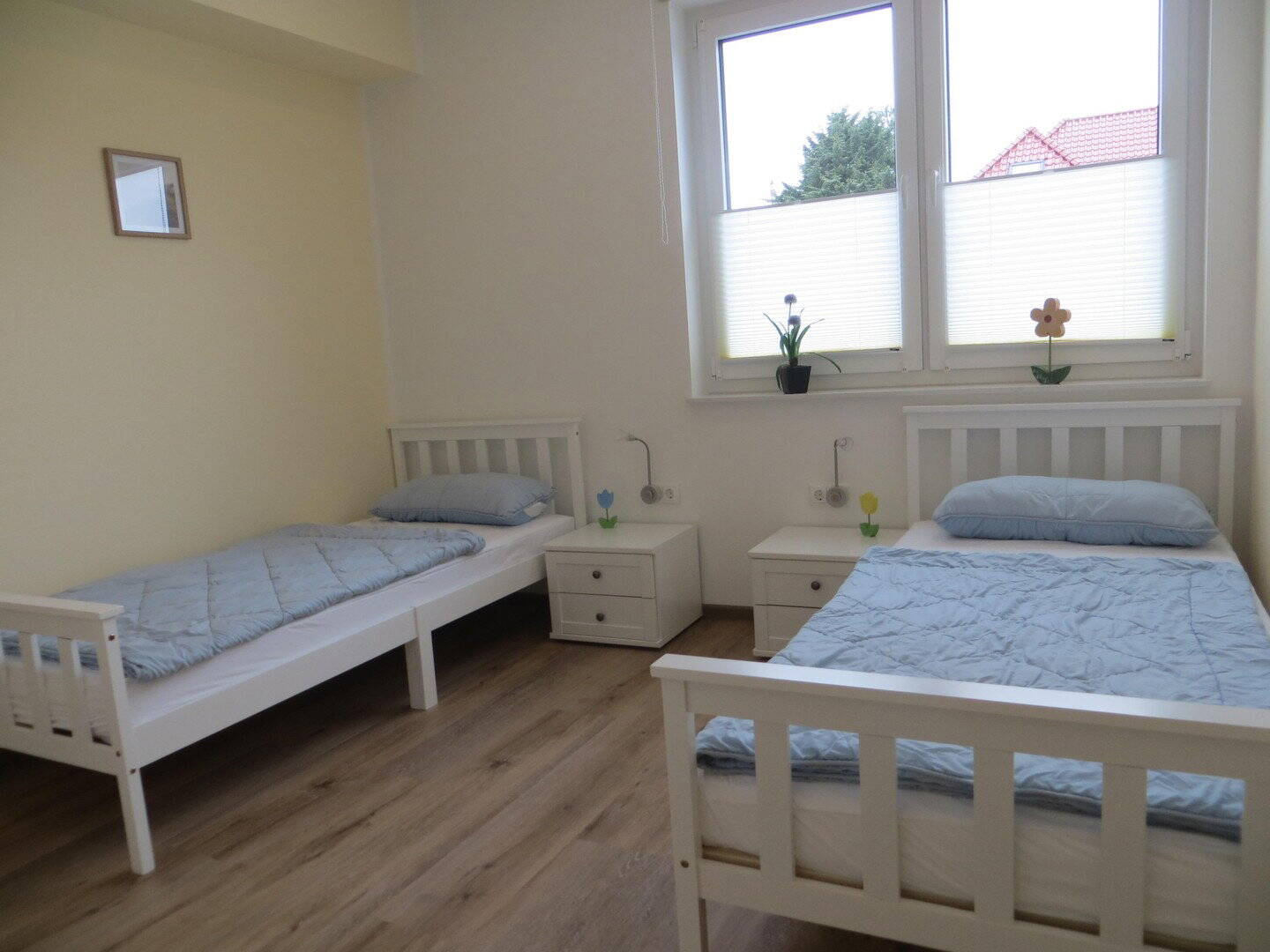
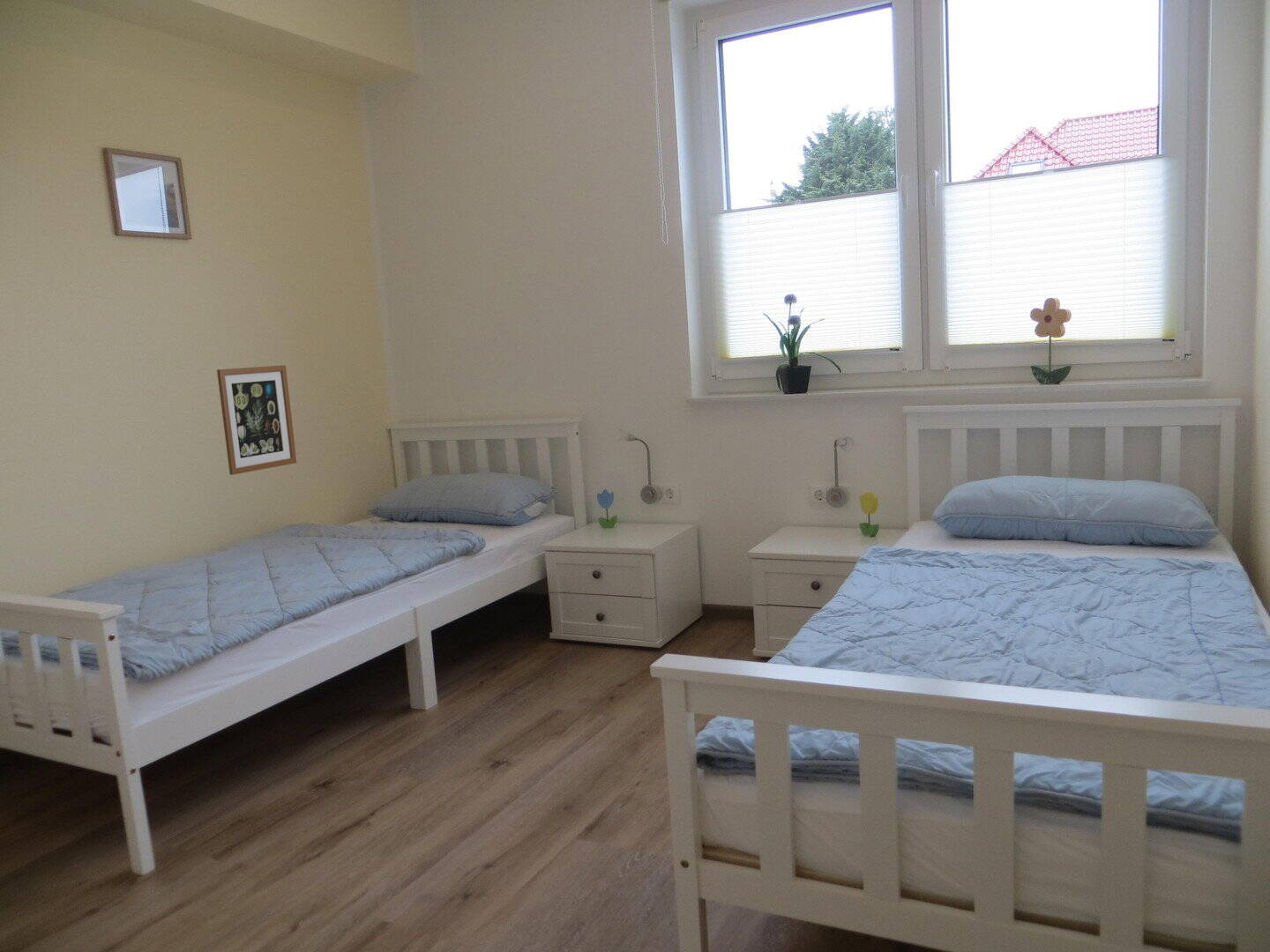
+ wall art (258, 418)
